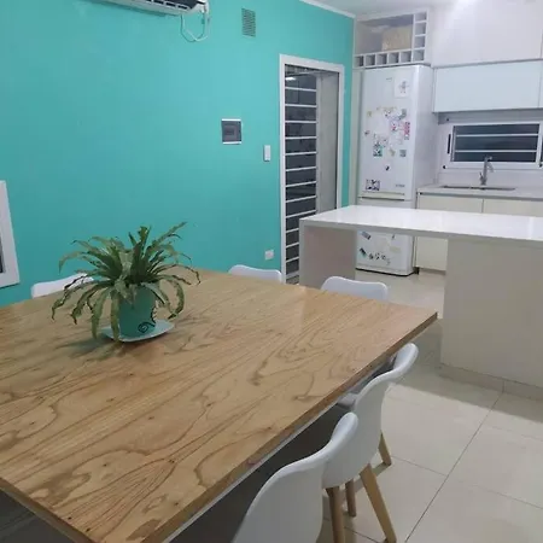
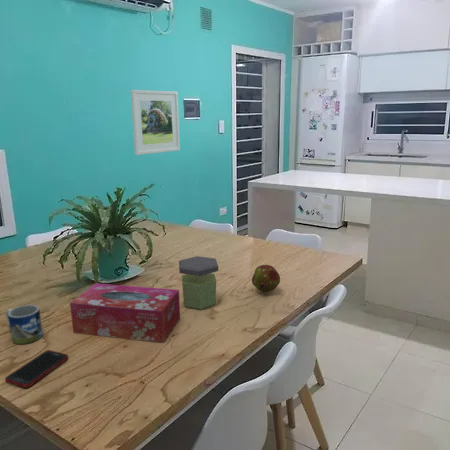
+ mug (21, 322)
+ tissue box (127, 311)
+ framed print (156, 122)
+ jar (198, 282)
+ cell phone (38, 367)
+ fruit (265, 279)
